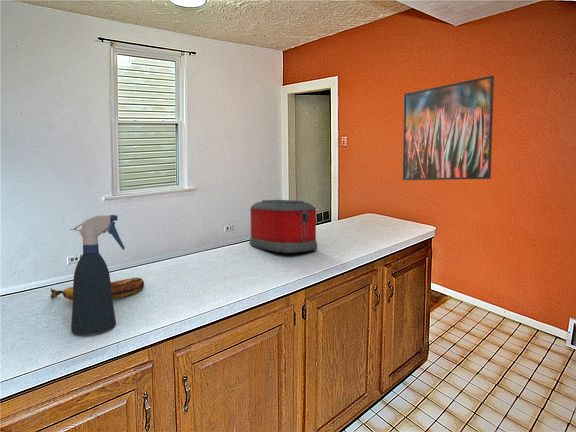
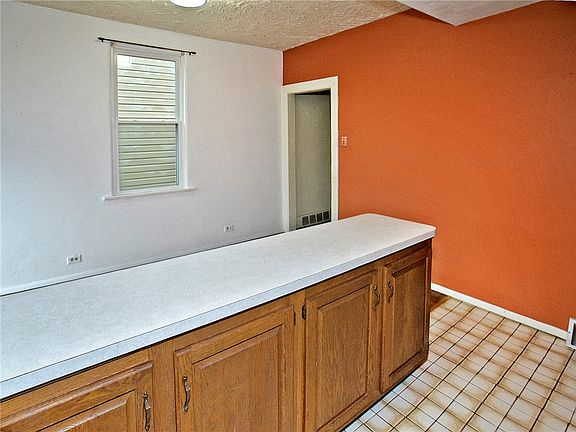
- toaster (283, 223)
- banana (111, 288)
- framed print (444, 133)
- spray bottle (95, 271)
